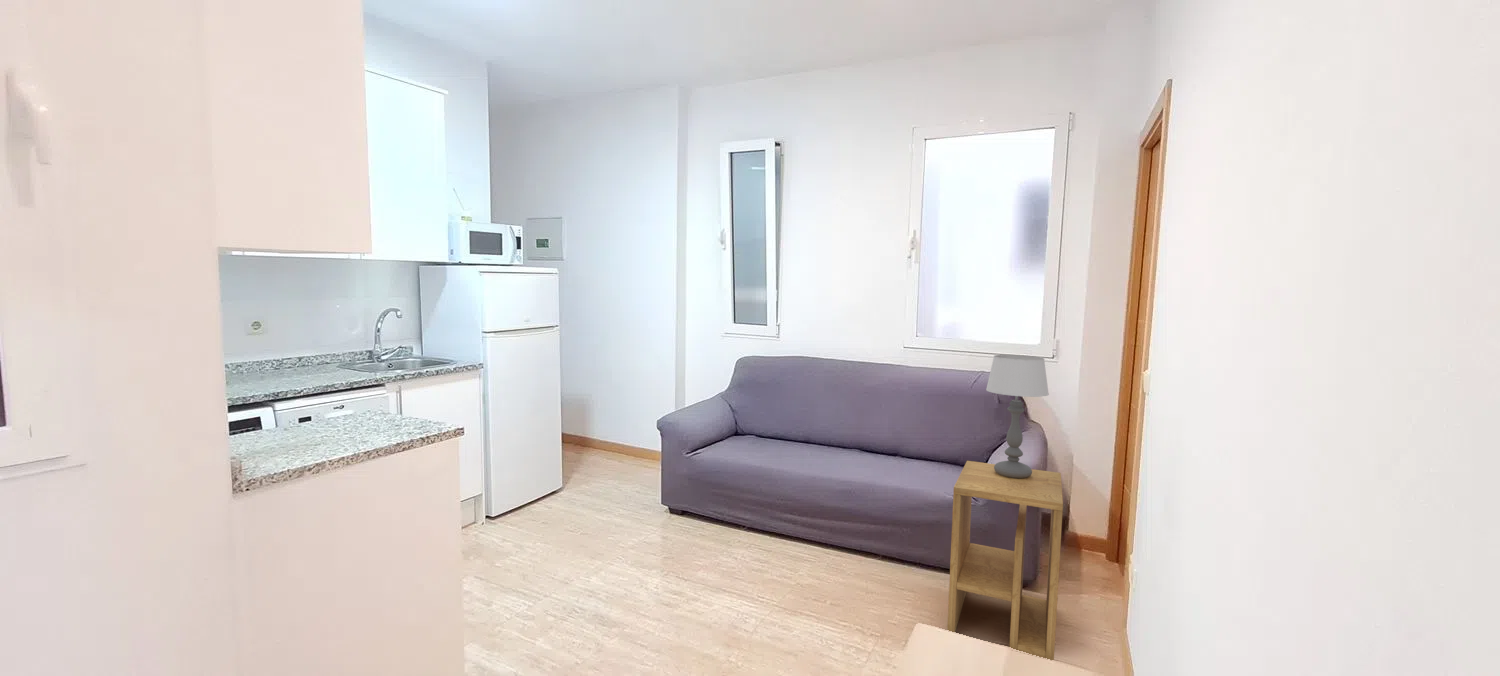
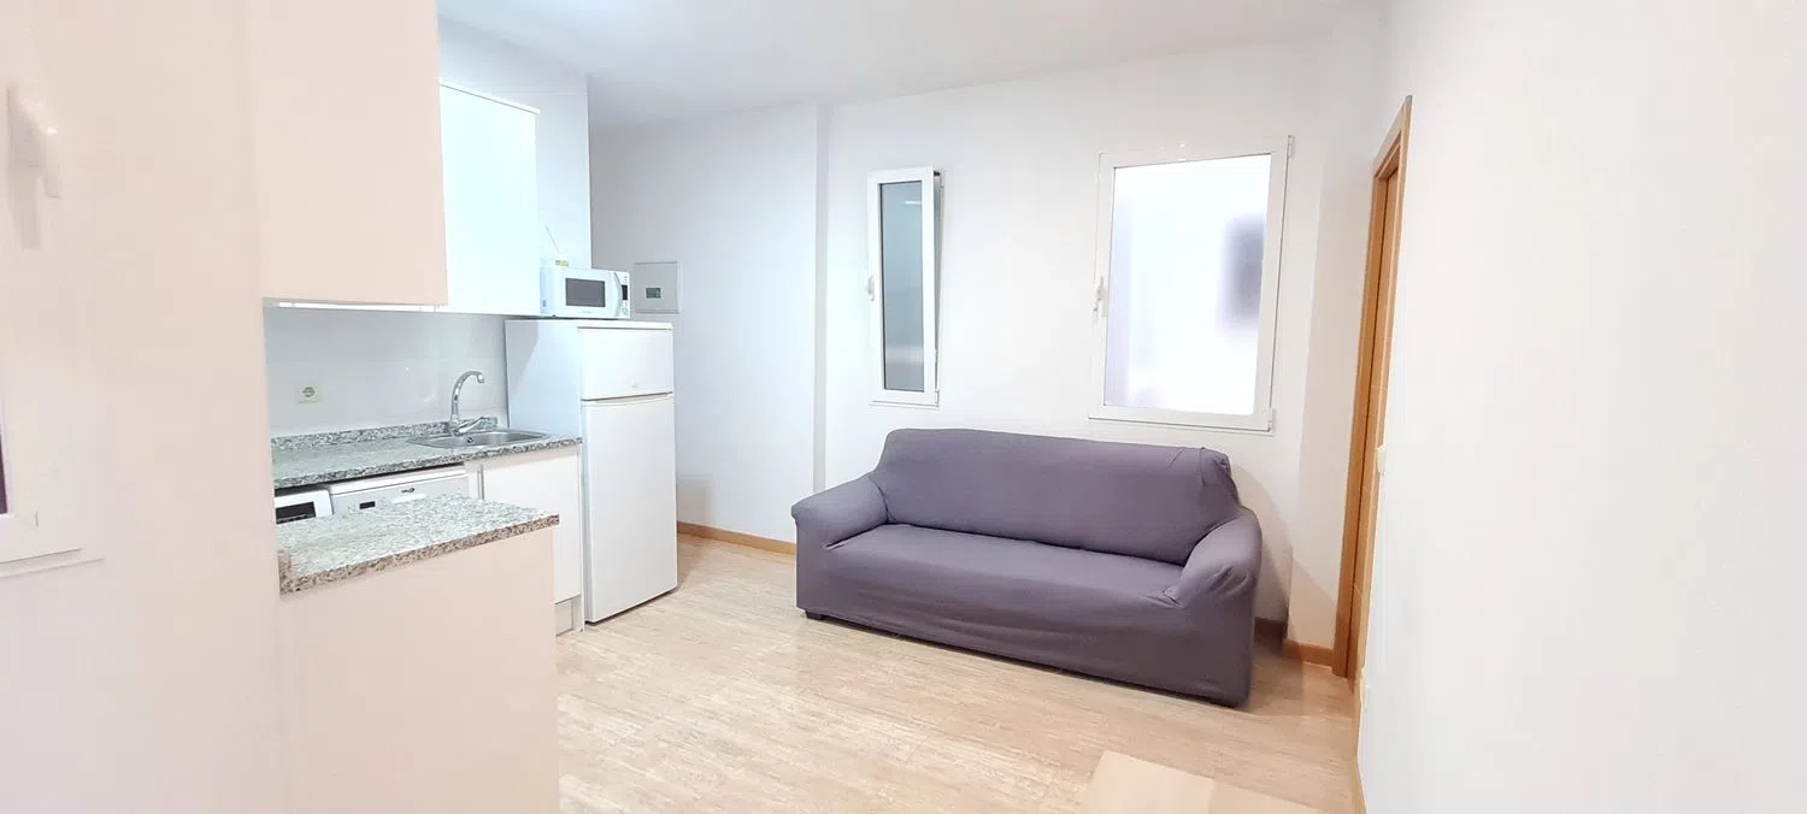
- table lamp (1015, 415)
- side table (1005, 550)
